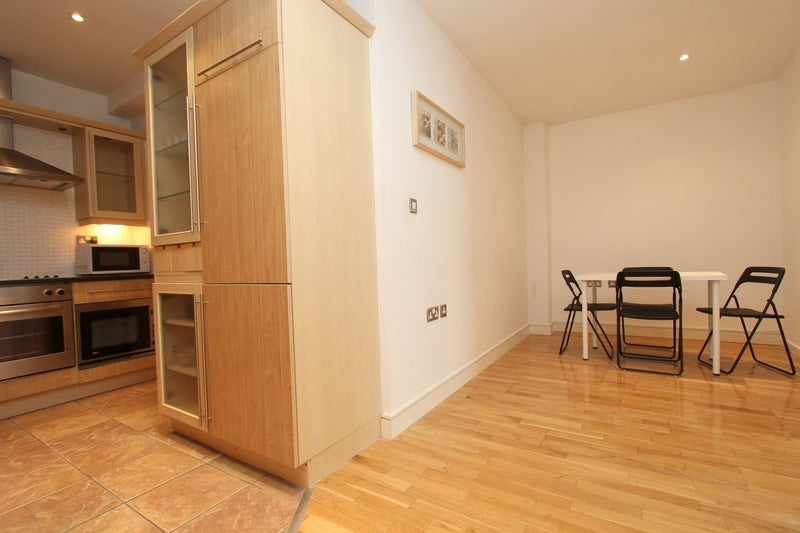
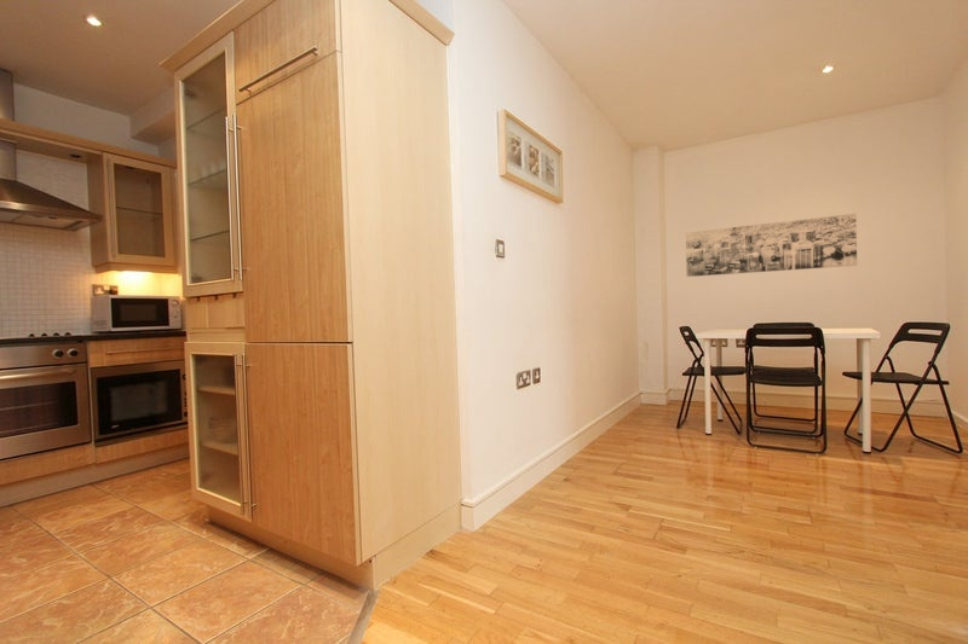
+ wall art (764, 248)
